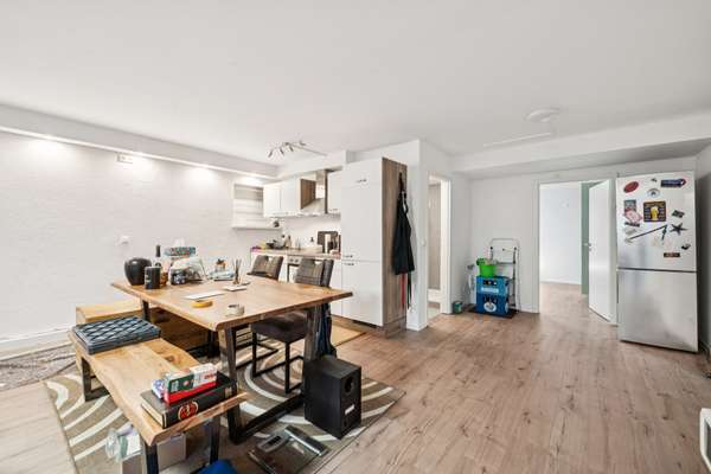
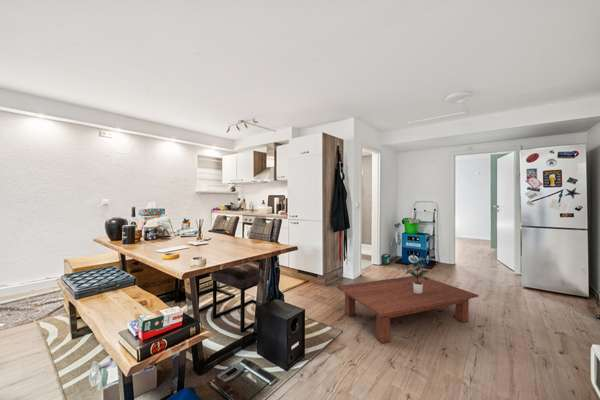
+ coffee table (404, 303)
+ potted plant (415, 274)
